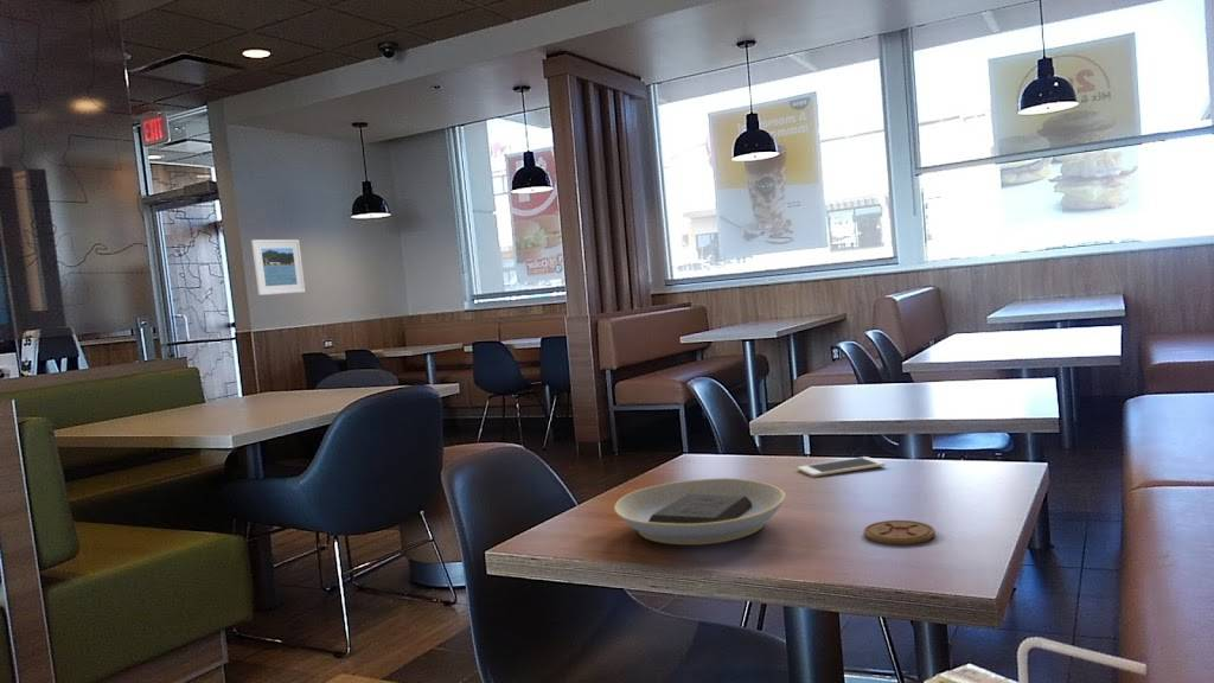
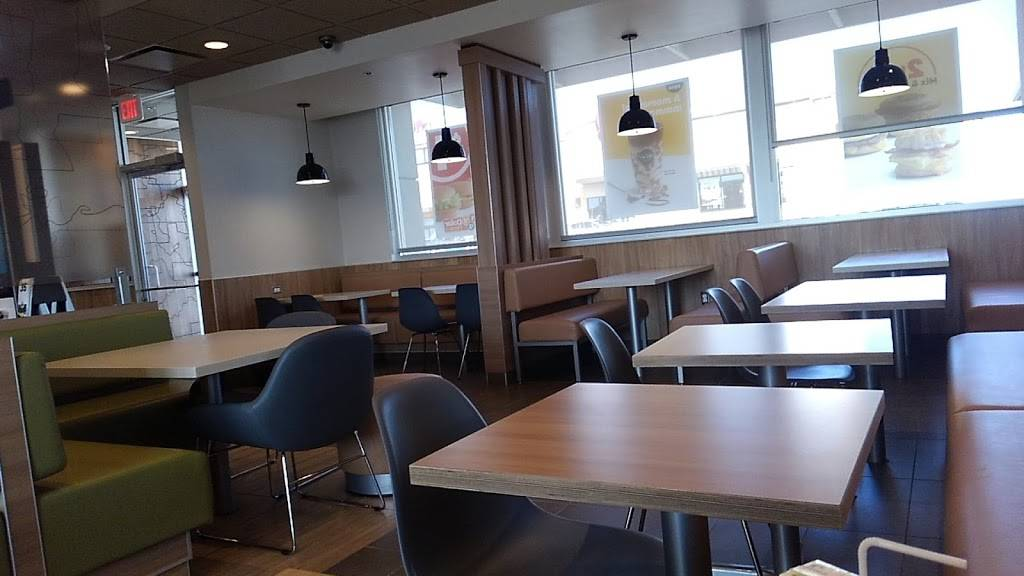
- plate (699, 511)
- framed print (279, 267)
- coaster (899, 531)
- cell phone (841, 466)
